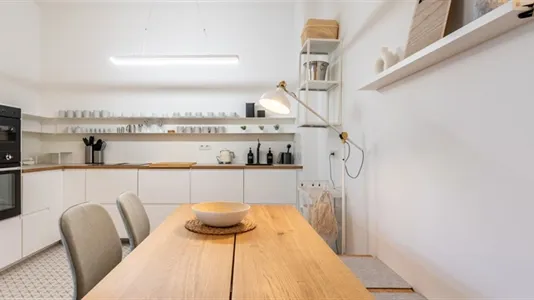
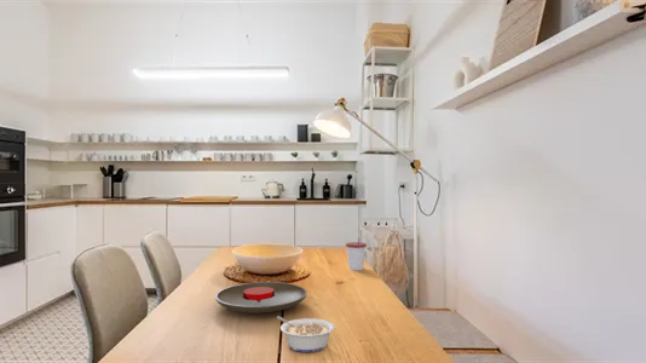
+ legume (305, 334)
+ cup (356, 253)
+ plate (261, 298)
